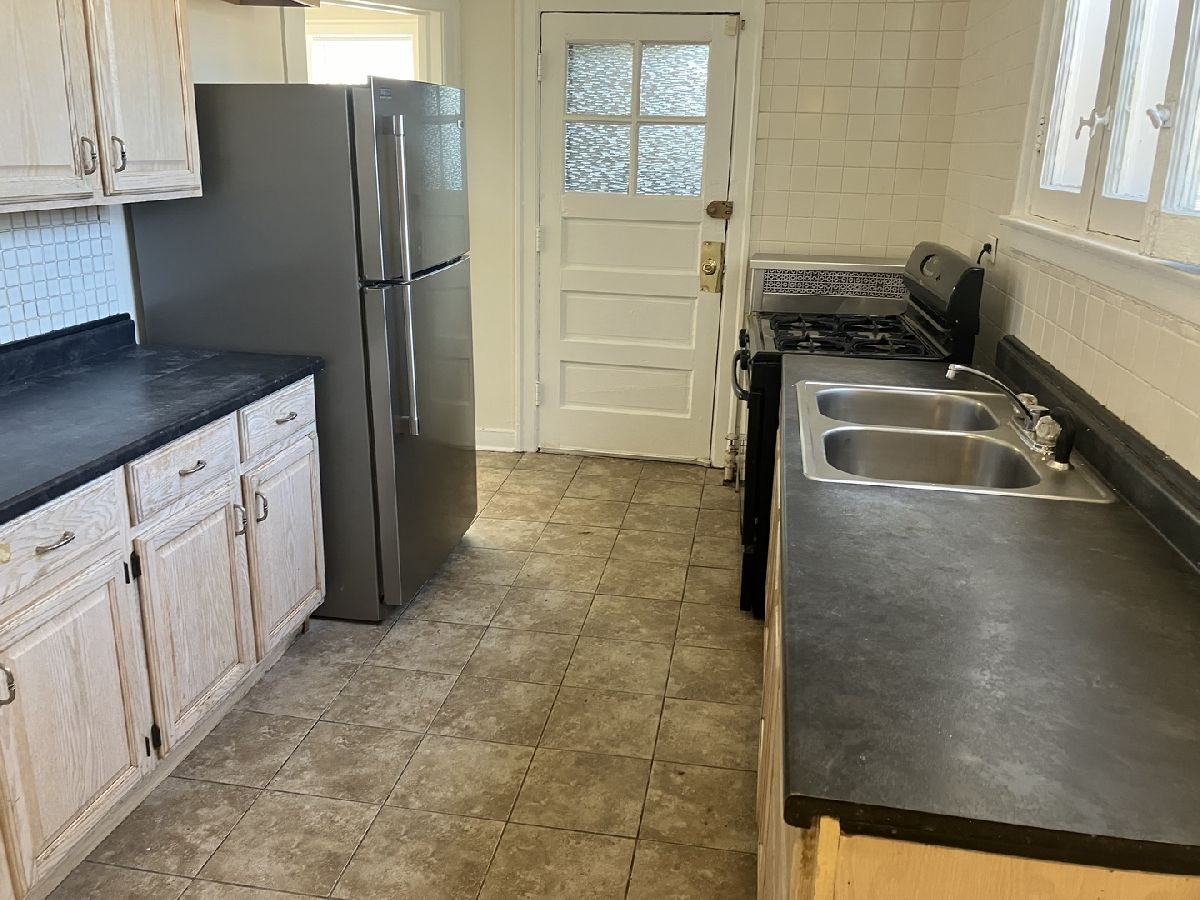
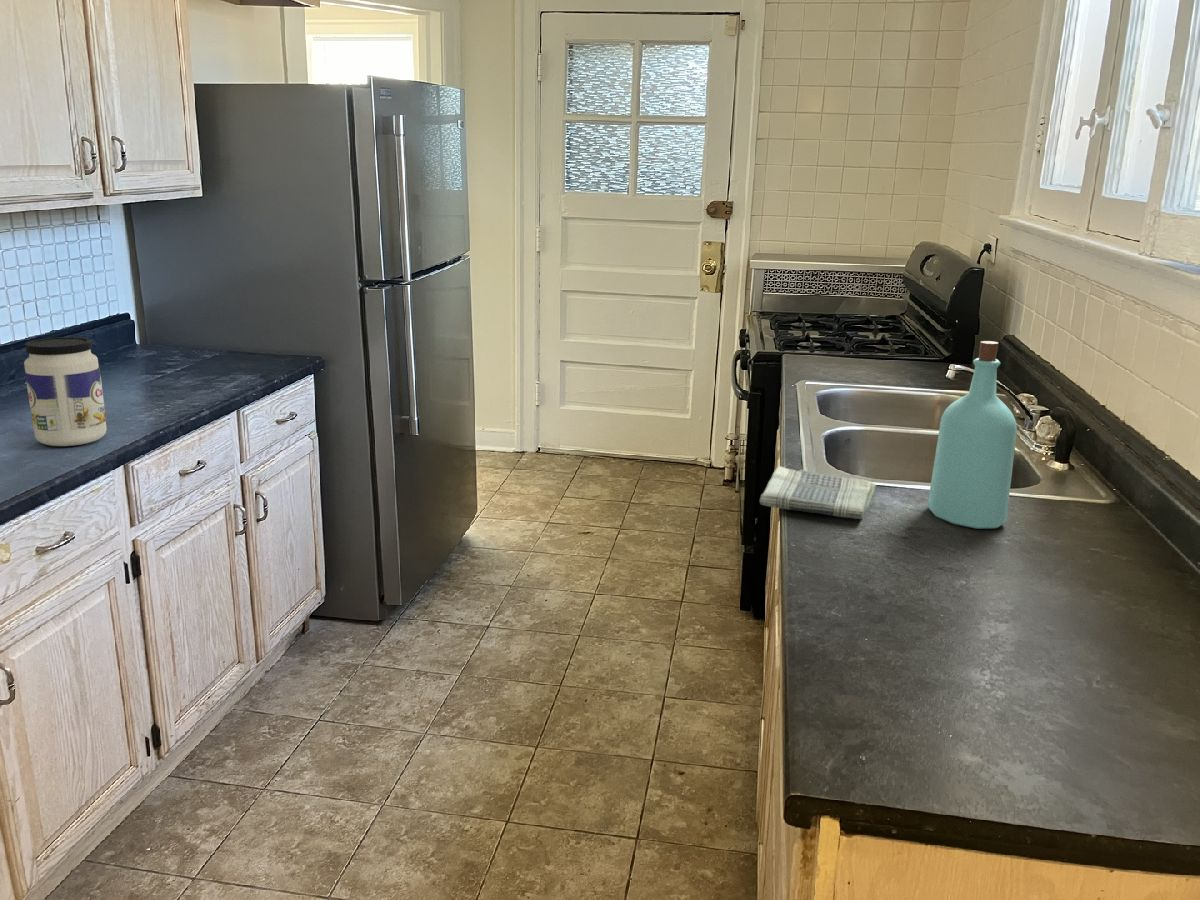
+ bottle (977, 431)
+ dish towel (819, 490)
+ jar (65, 391)
